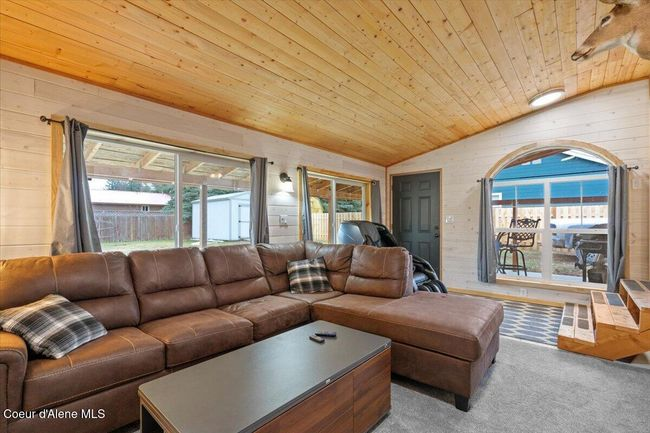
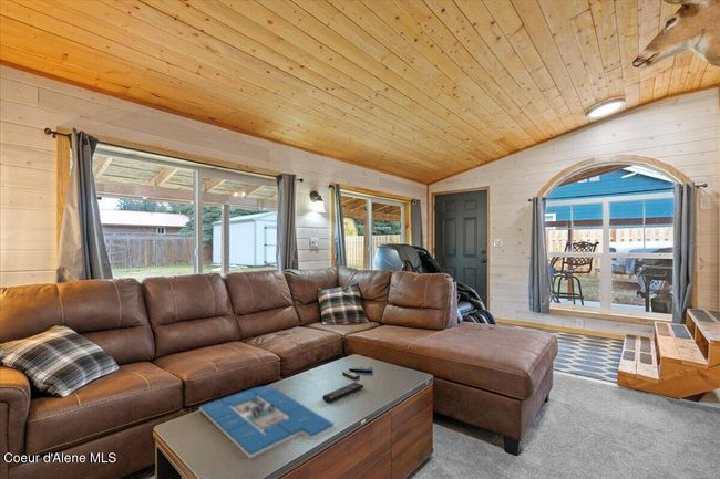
+ remote control (343, 392)
+ board game (264, 413)
